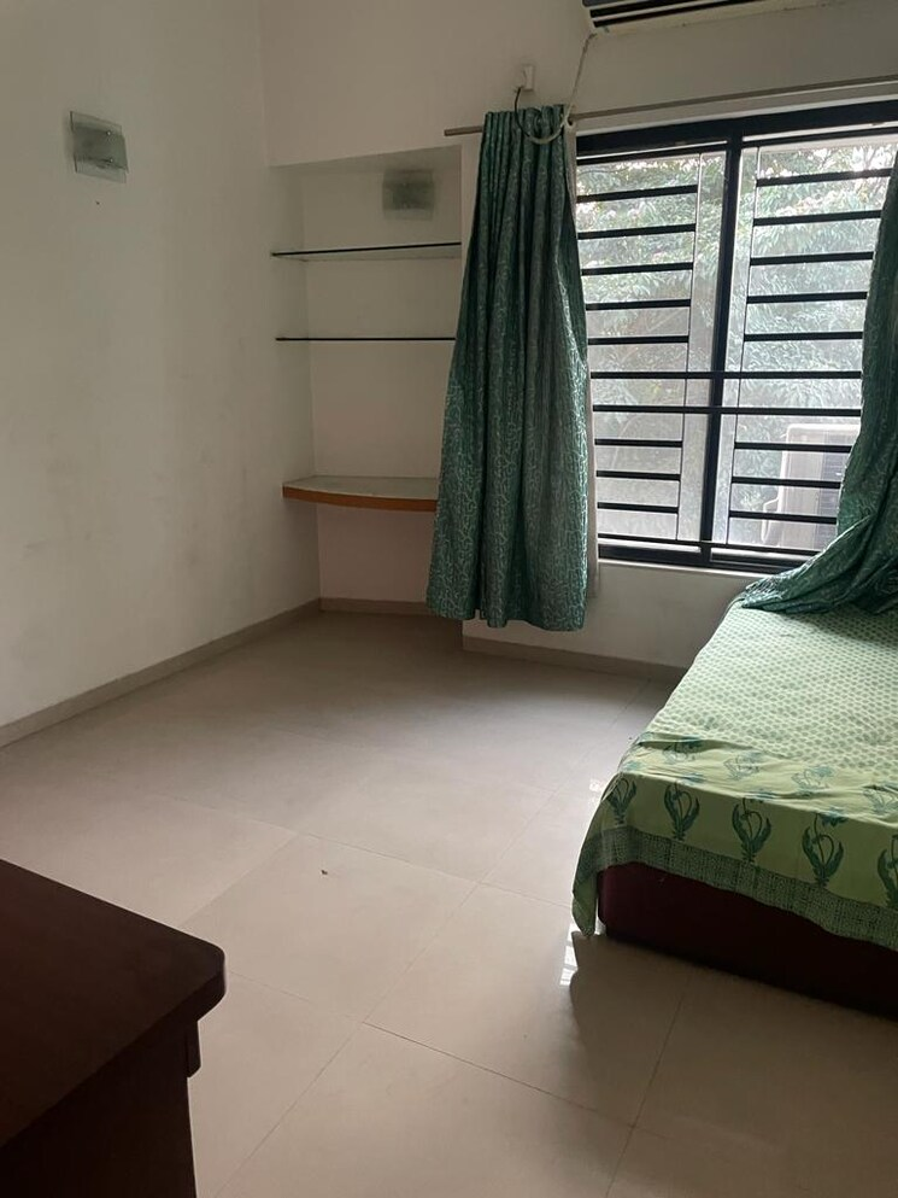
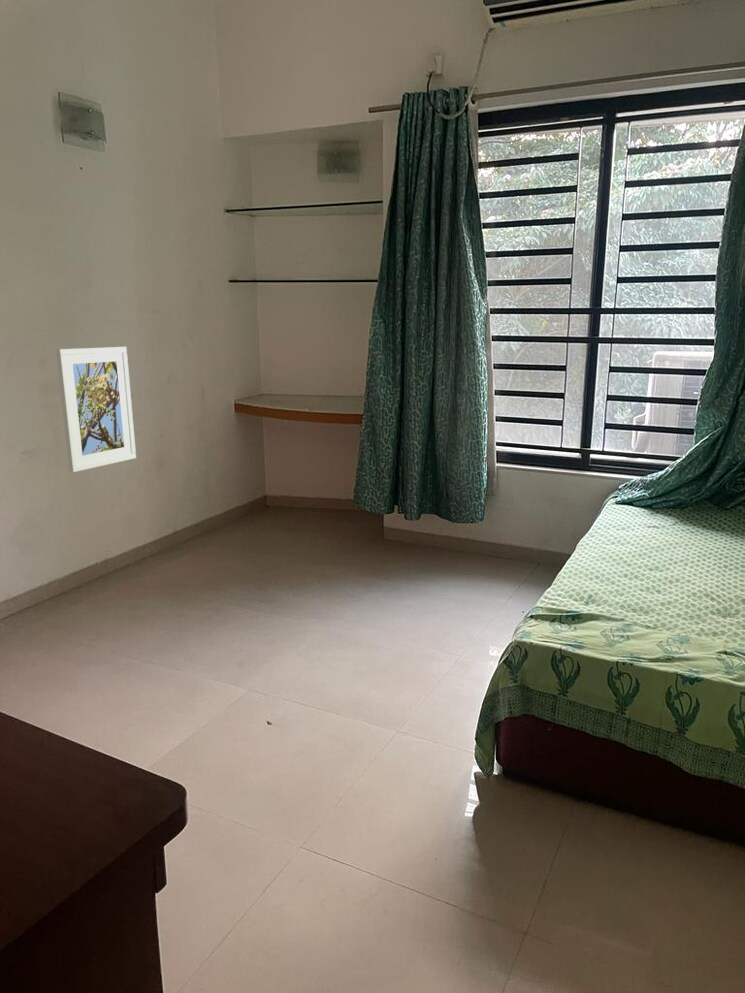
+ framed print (98, 407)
